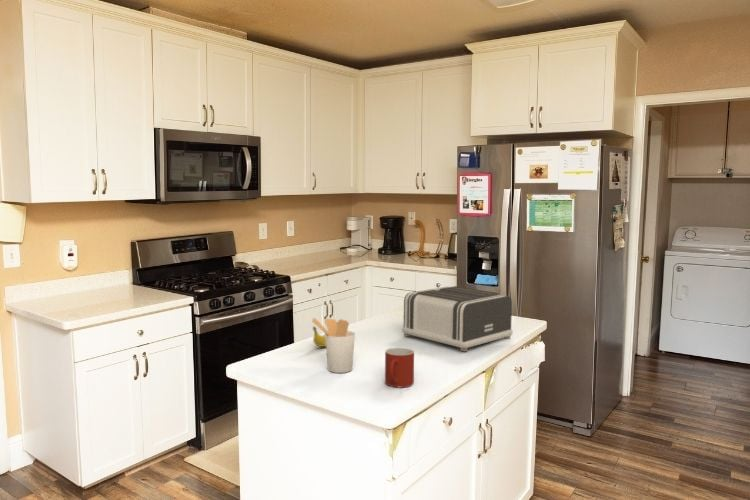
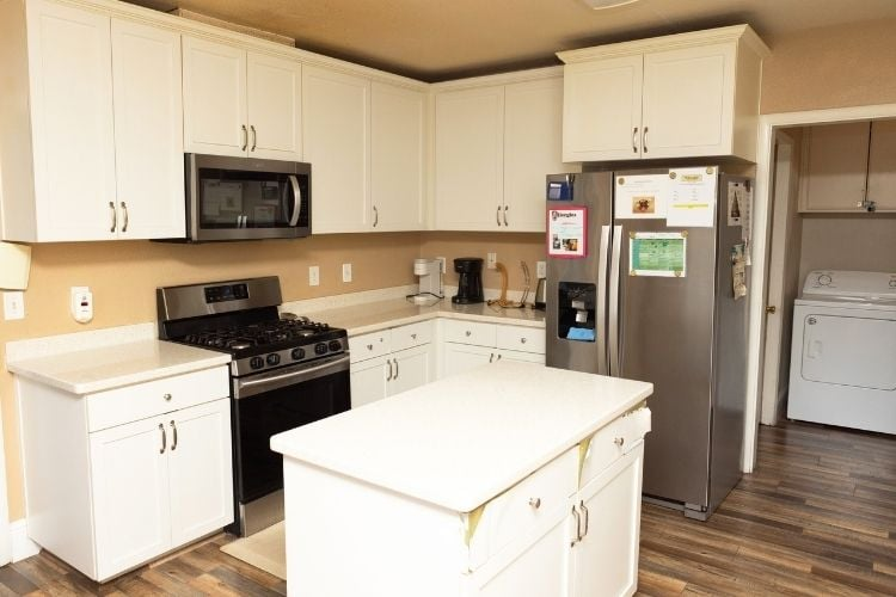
- toaster (453, 314)
- banana (325, 334)
- utensil holder (332, 343)
- mug (398, 368)
